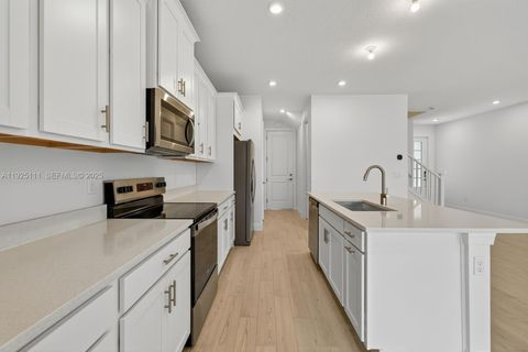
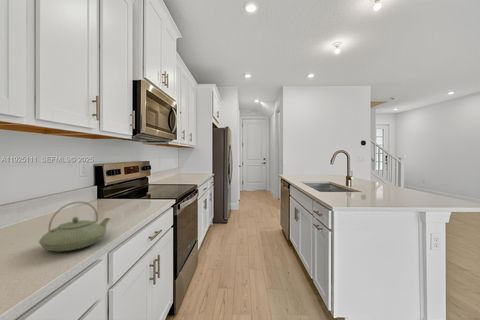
+ teapot (79, 222)
